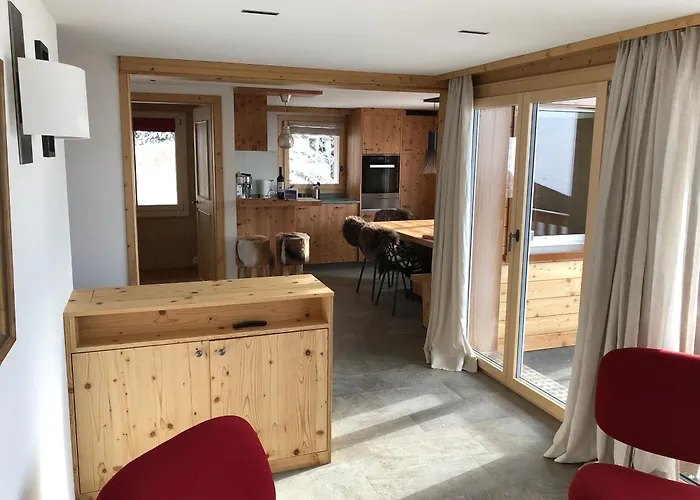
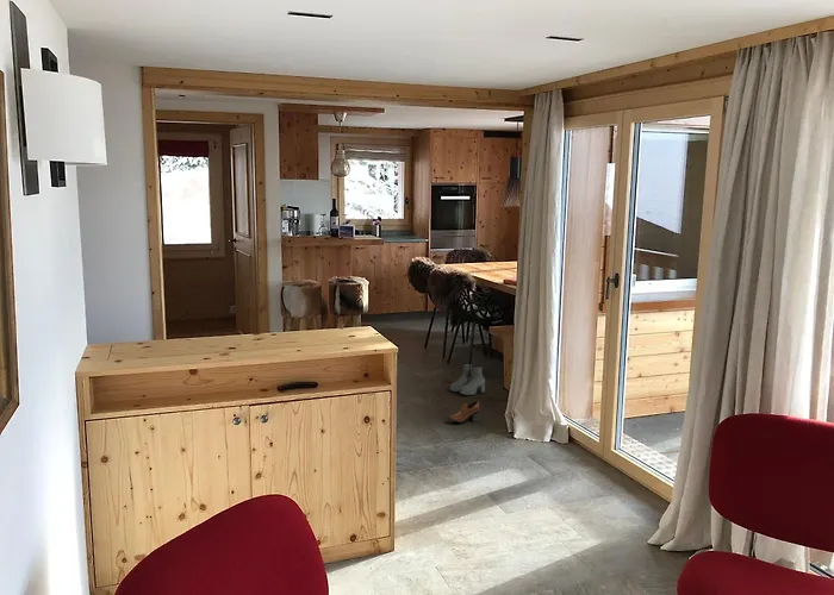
+ shoe (463, 412)
+ boots (467, 378)
